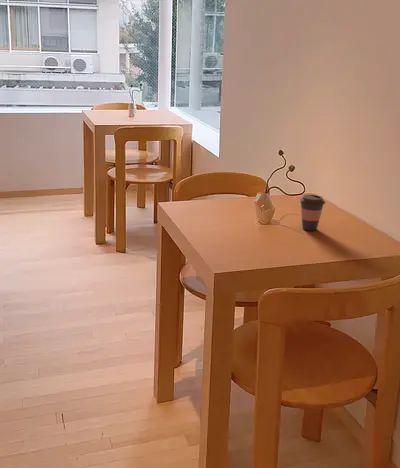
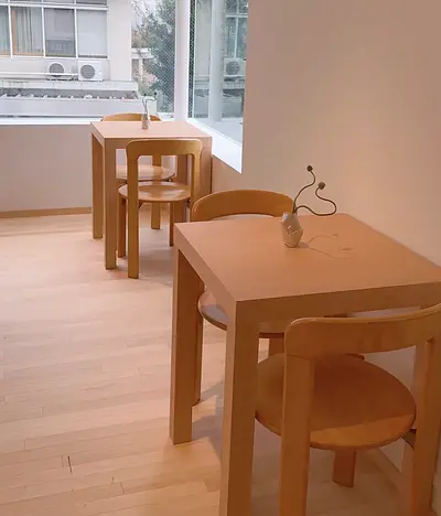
- coffee cup (311, 212)
